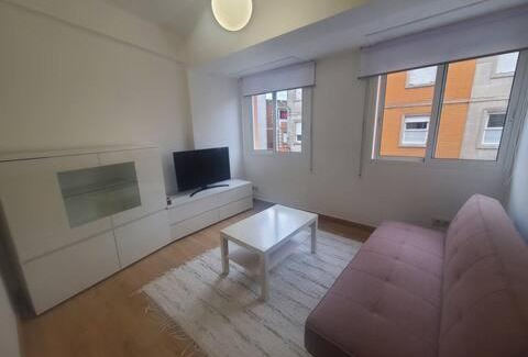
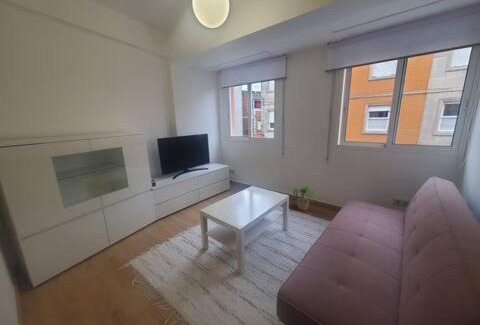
+ potted plant (304, 198)
